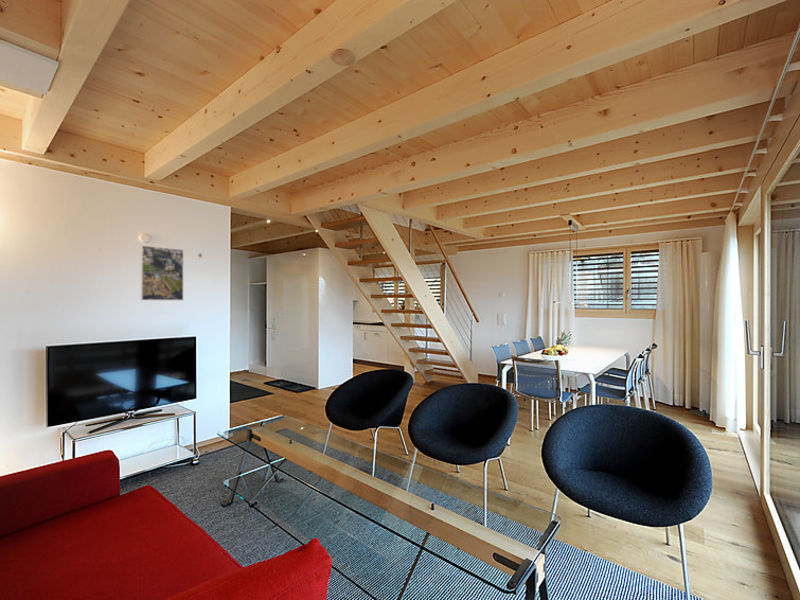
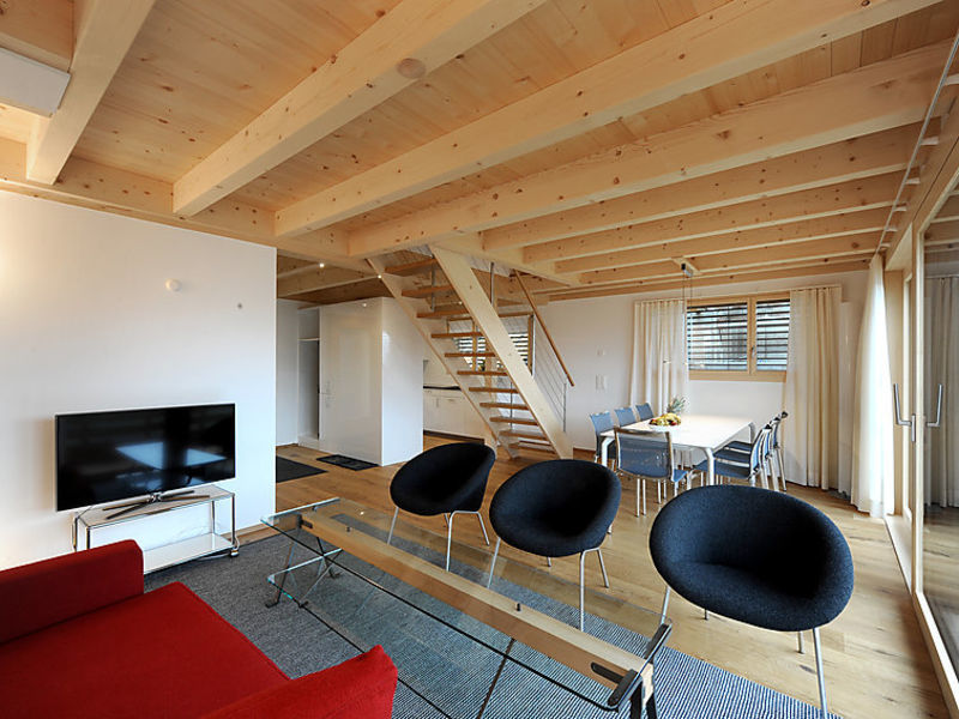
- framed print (162, 274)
